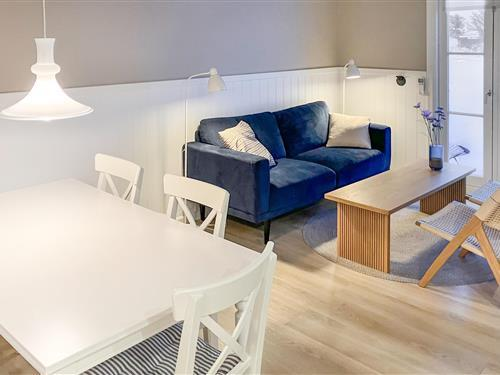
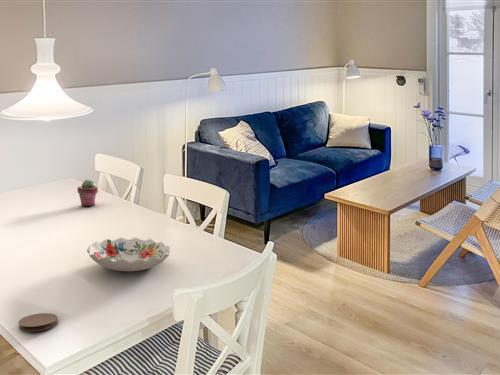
+ potted succulent (87, 192)
+ coaster (38, 322)
+ decorative bowl (129, 255)
